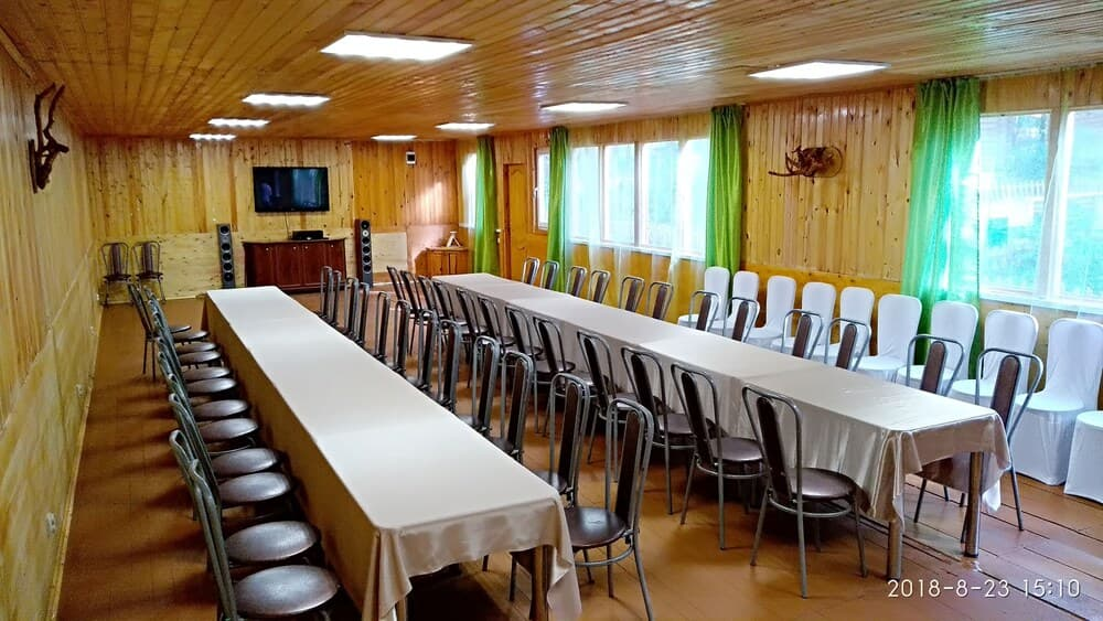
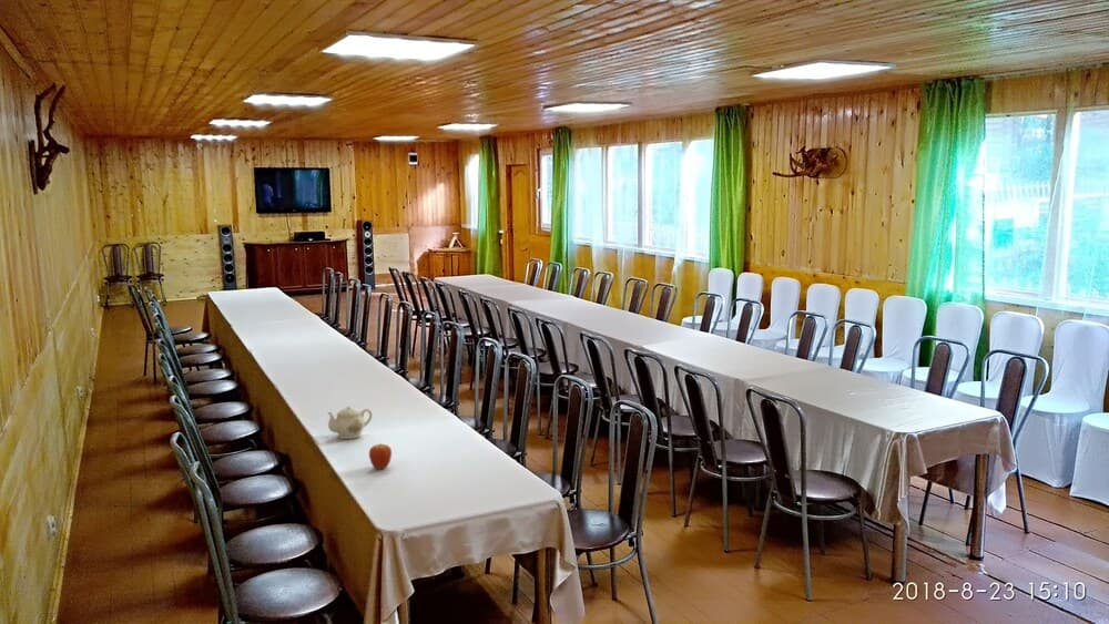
+ teapot (349, 420)
+ fruit (380, 454)
